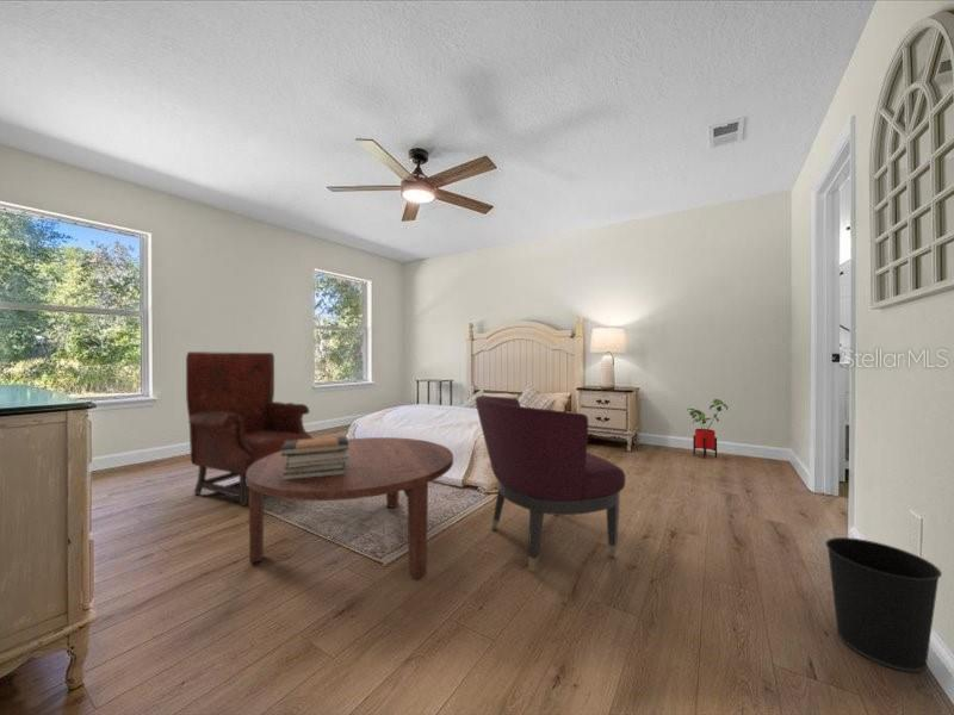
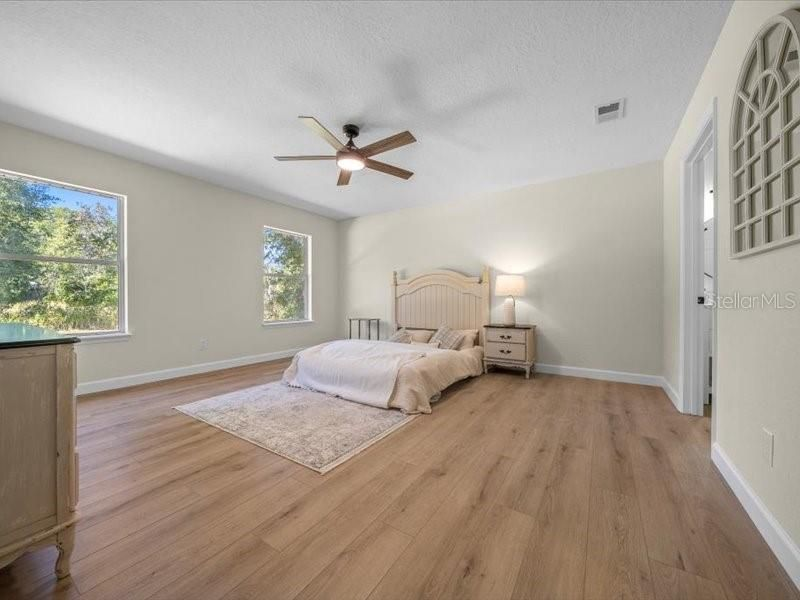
- wastebasket (879, 601)
- house plant (707, 428)
- coffee table (358, 497)
- book stack (316, 456)
- armchair (255, 418)
- chair (541, 468)
